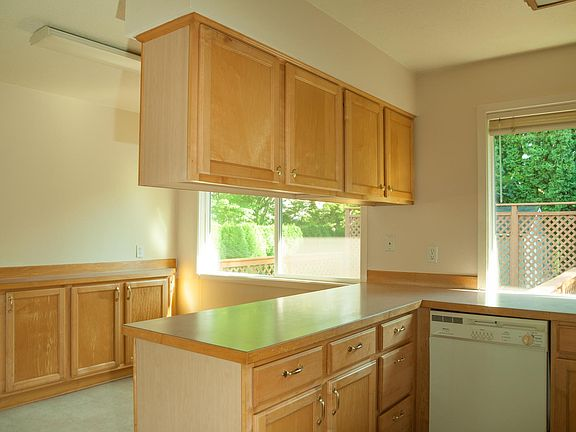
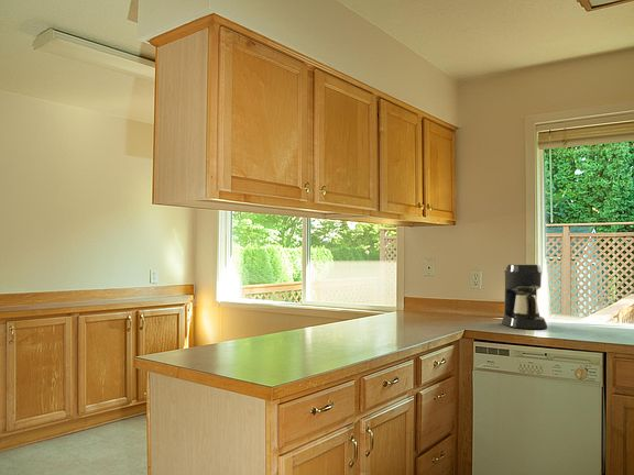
+ coffee maker (525, 295)
